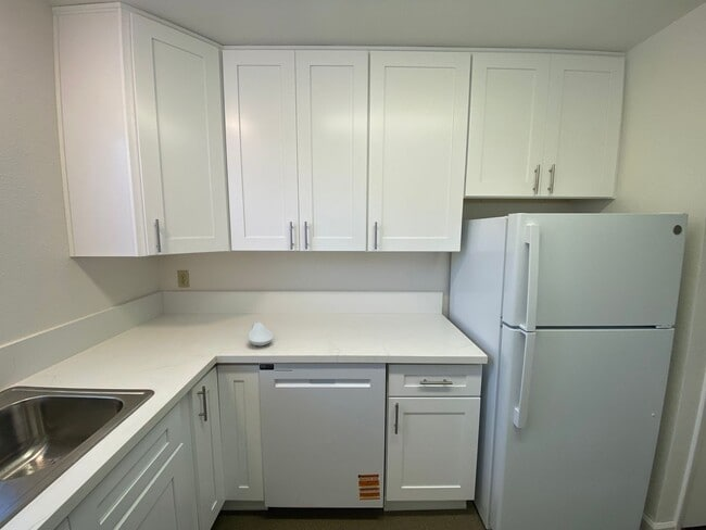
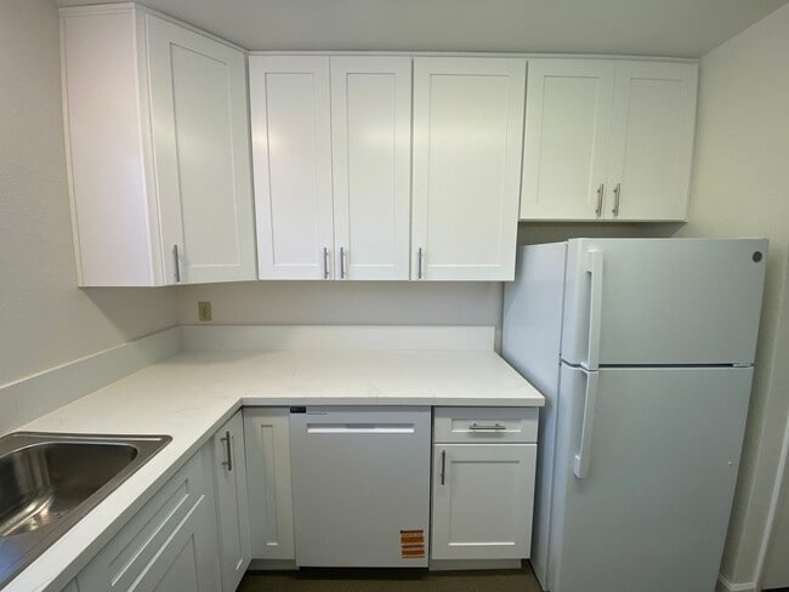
- spoon rest (259, 332)
